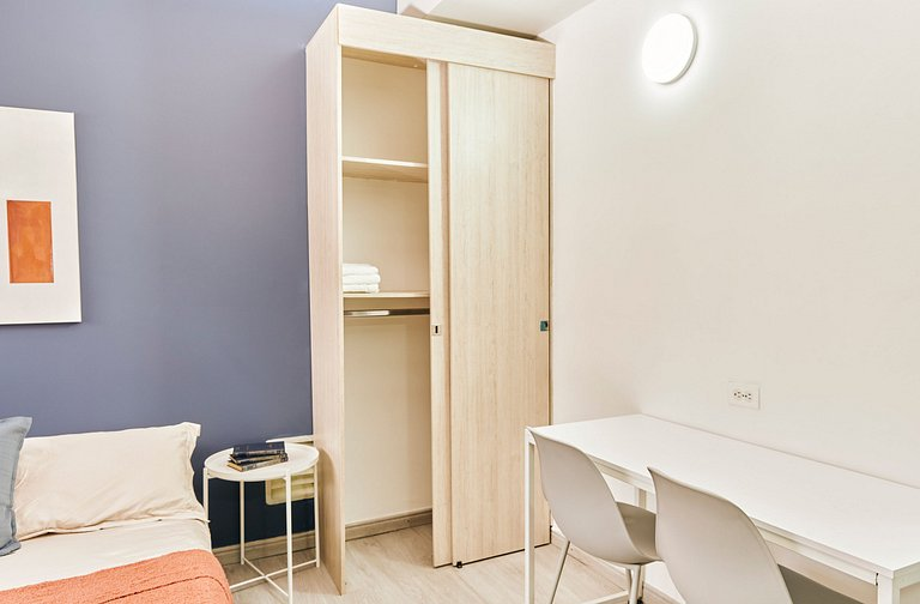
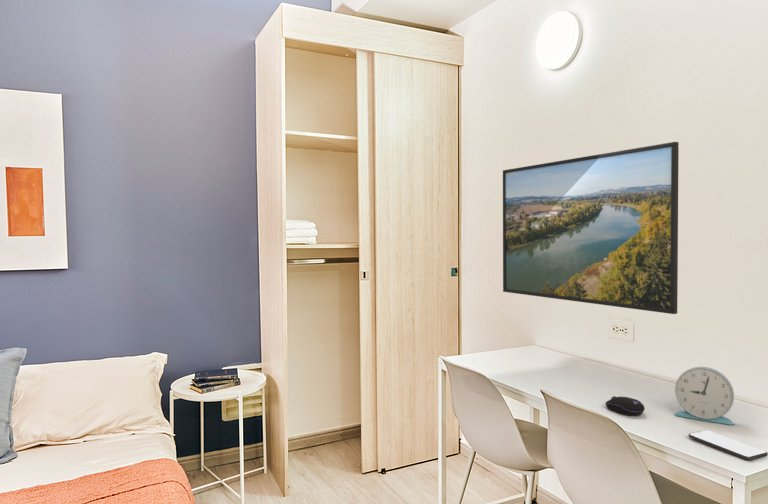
+ smartphone (726, 444)
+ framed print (575, 230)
+ computer mouse (624, 404)
+ alarm clock (704, 391)
